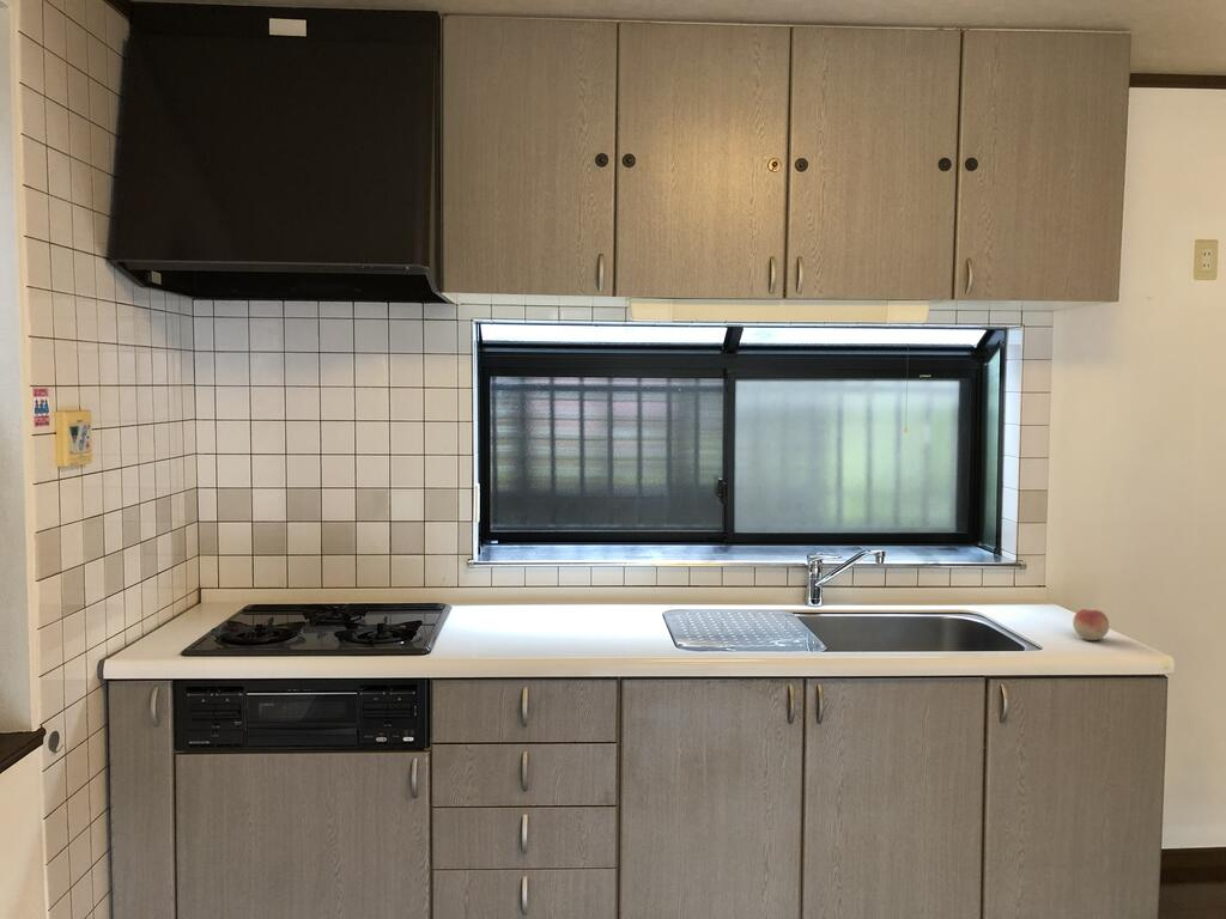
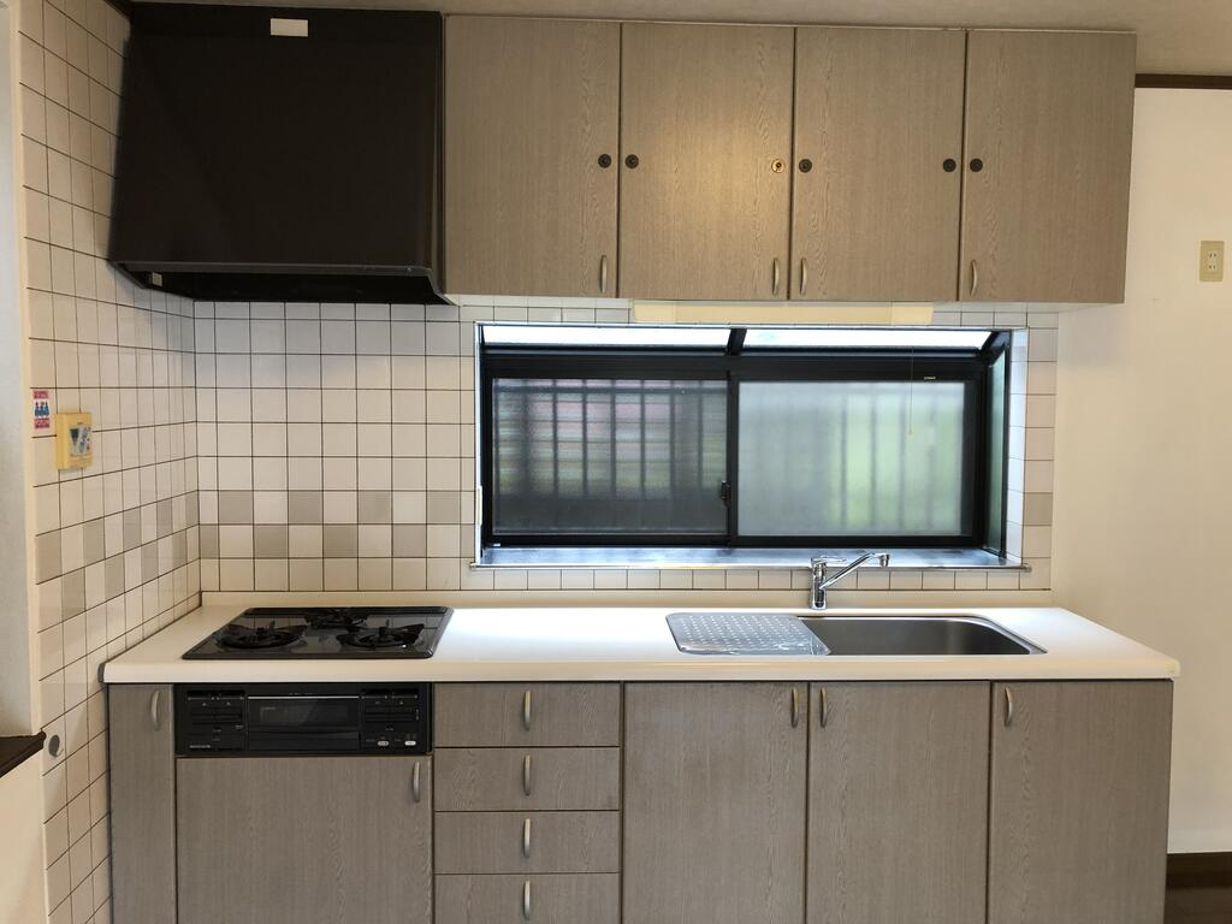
- fruit (1091, 623)
